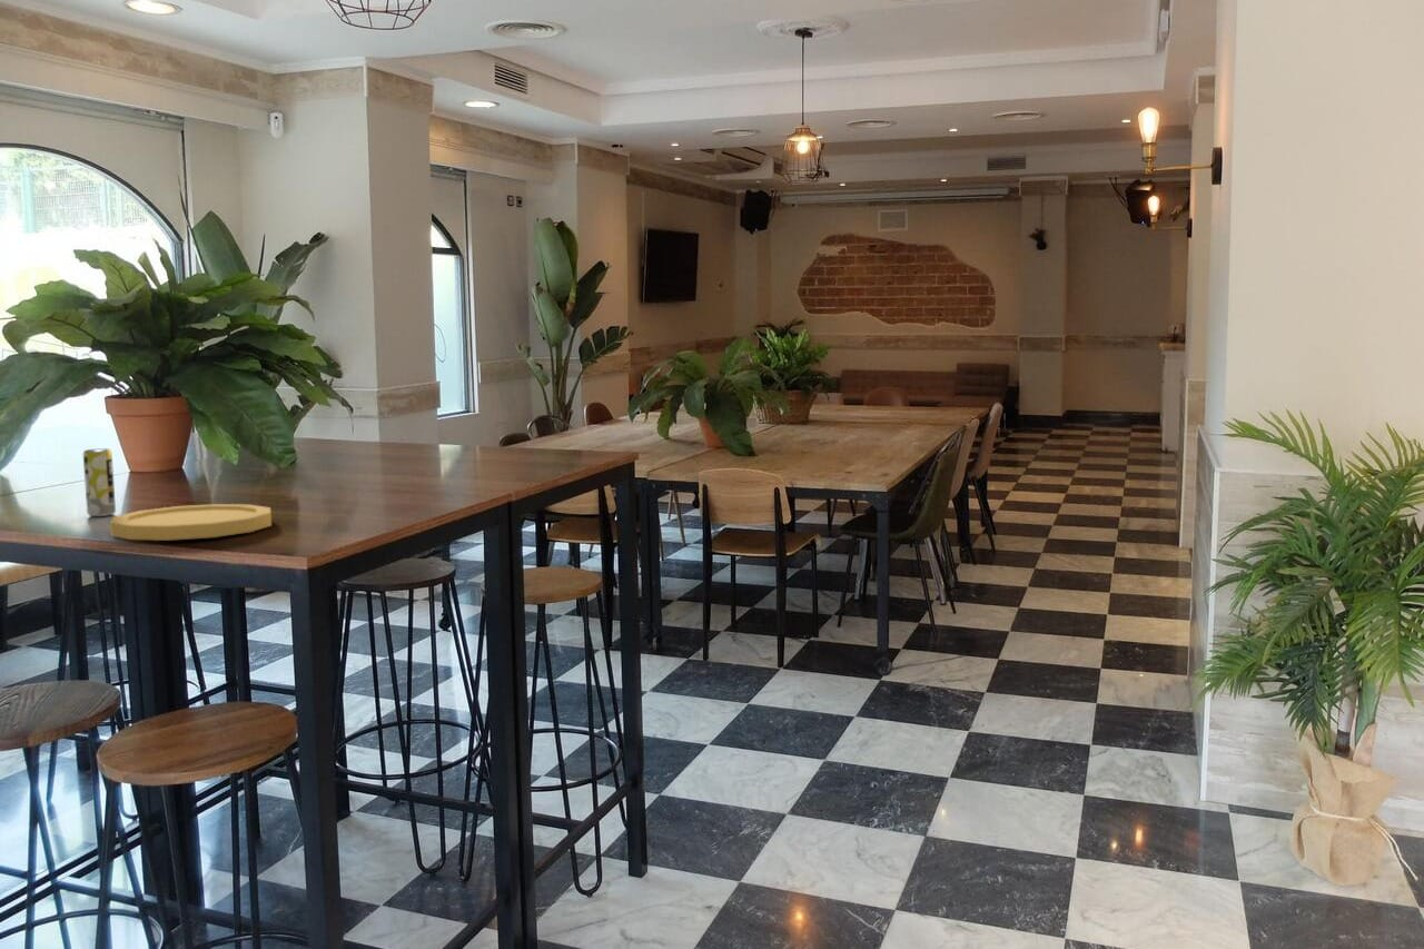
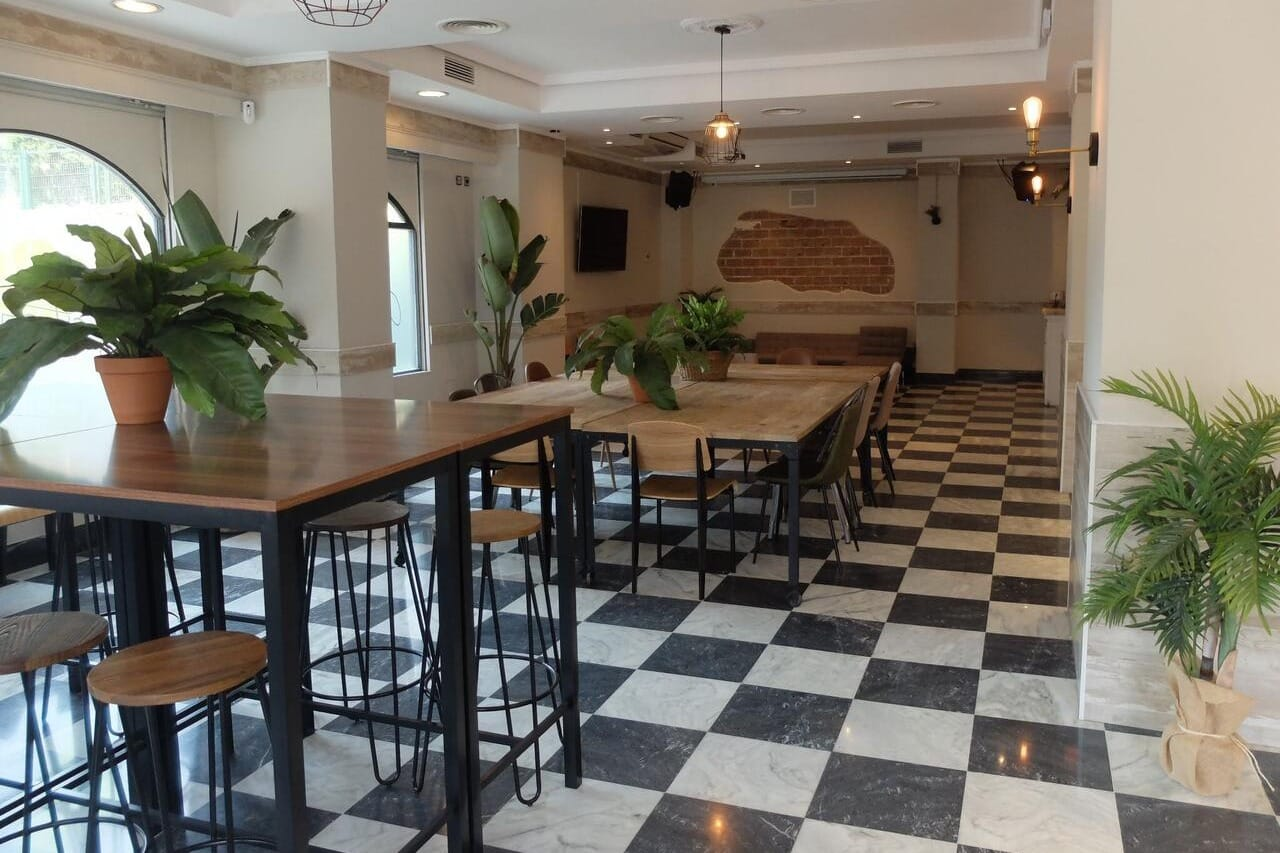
- beverage can (99, 482)
- plate (194, 521)
